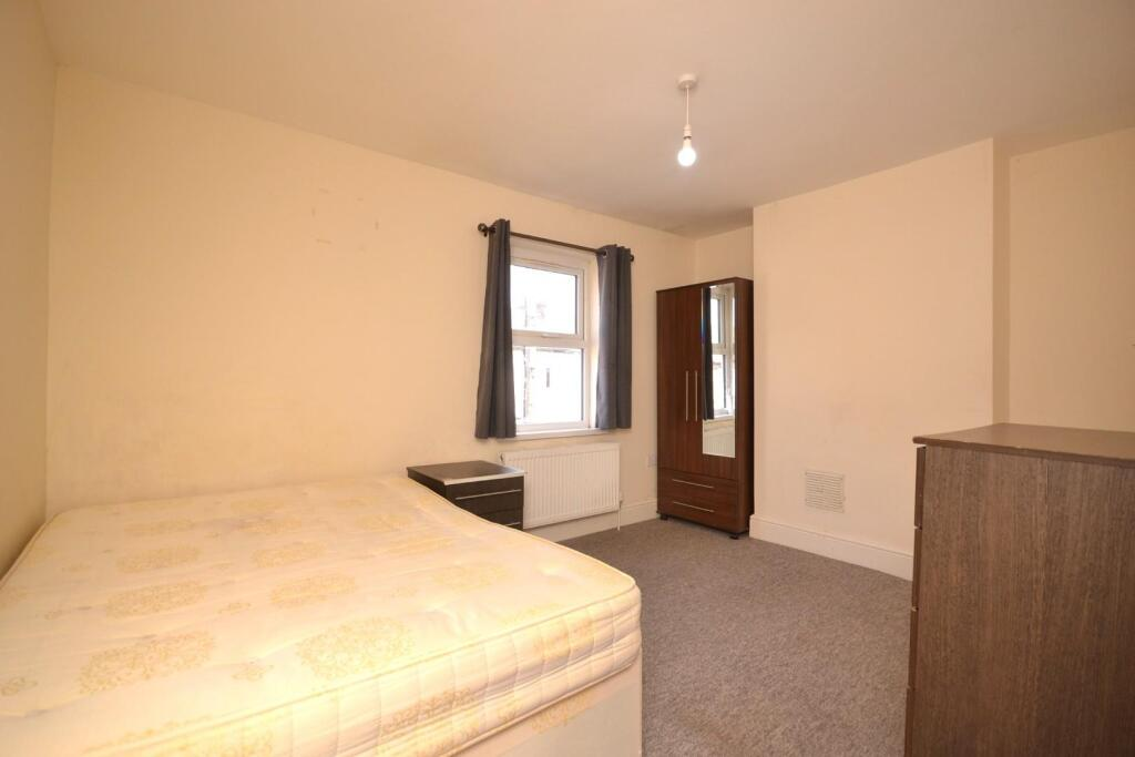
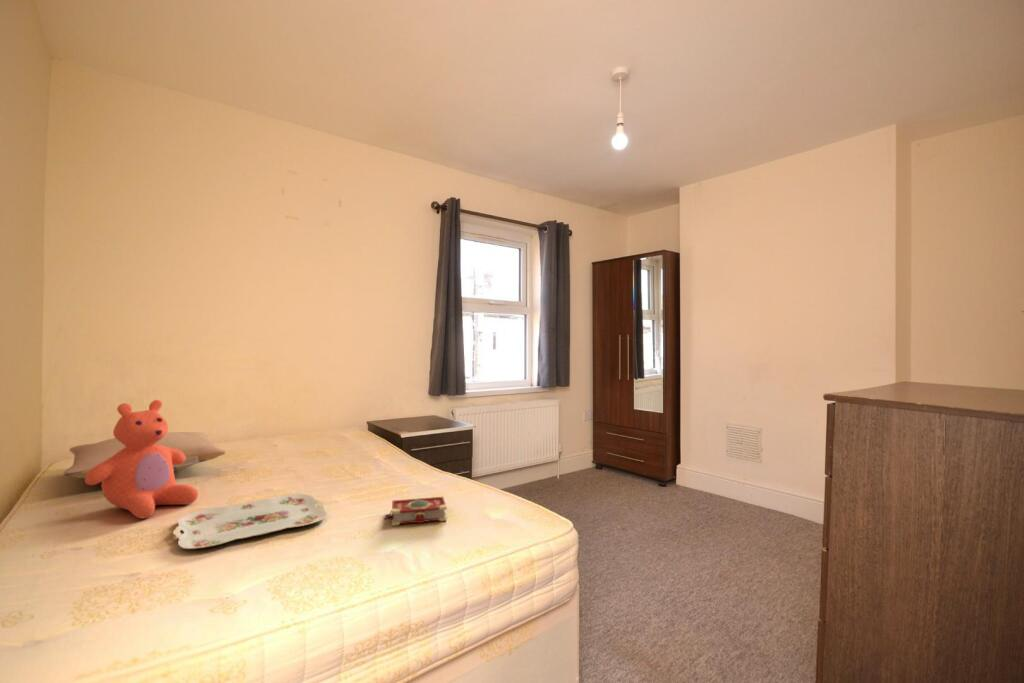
+ pillow (155, 444)
+ book (415, 509)
+ serving tray (254, 518)
+ teddy bear (150, 455)
